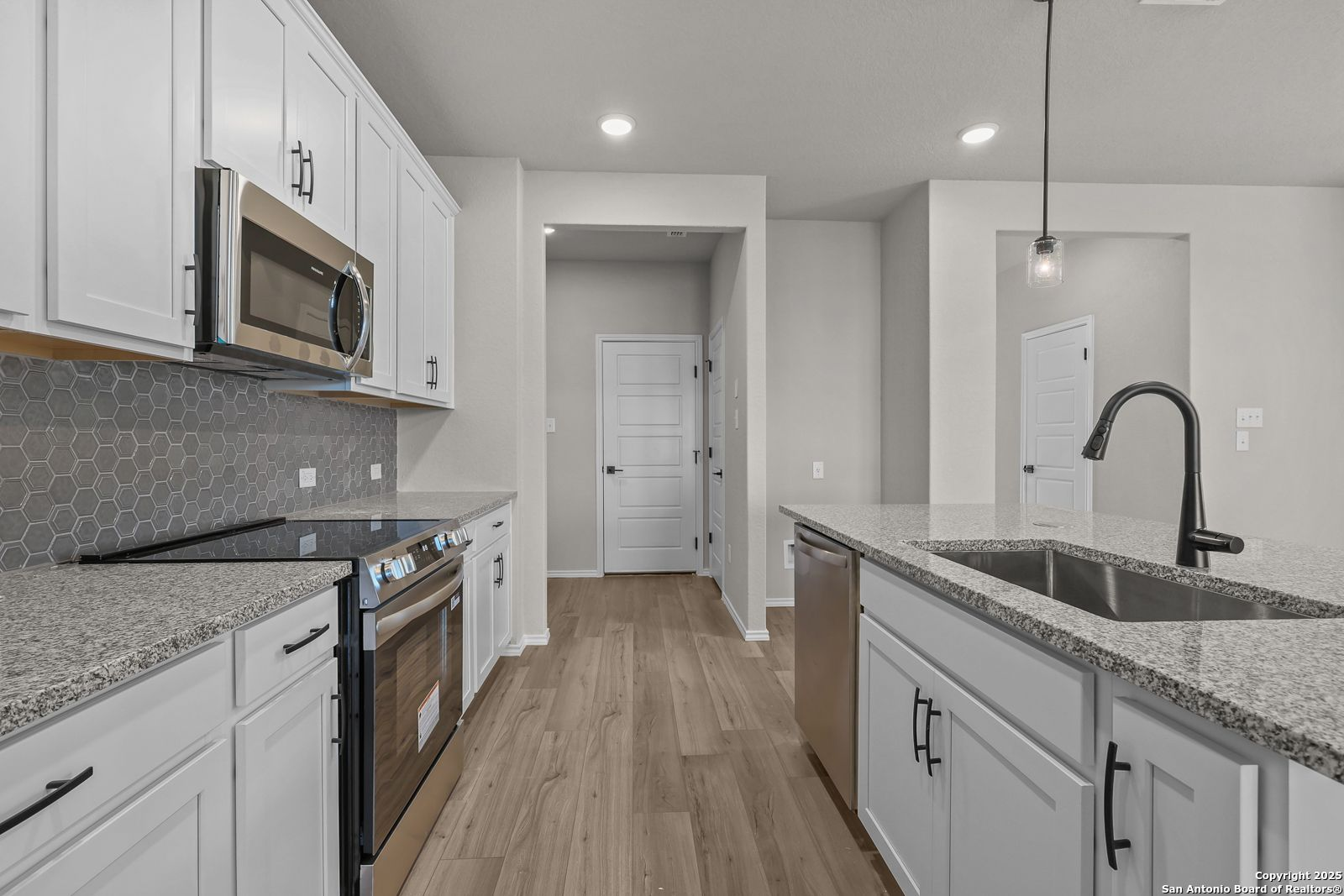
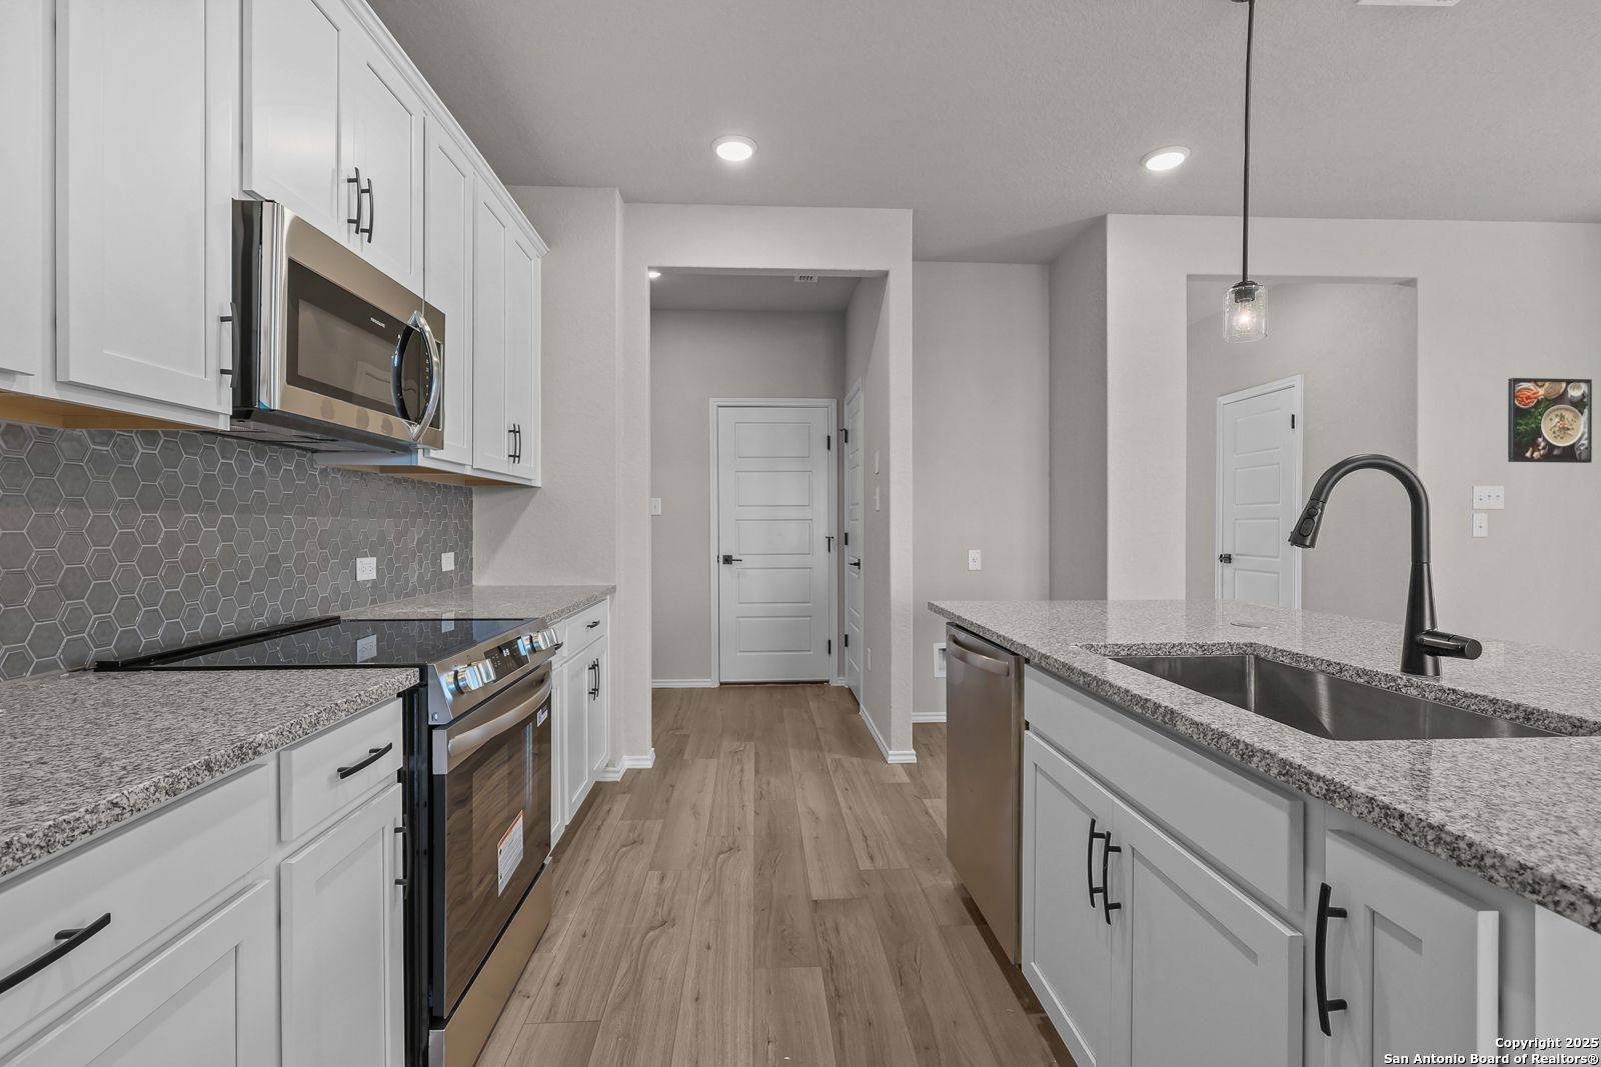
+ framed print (1549, 420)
